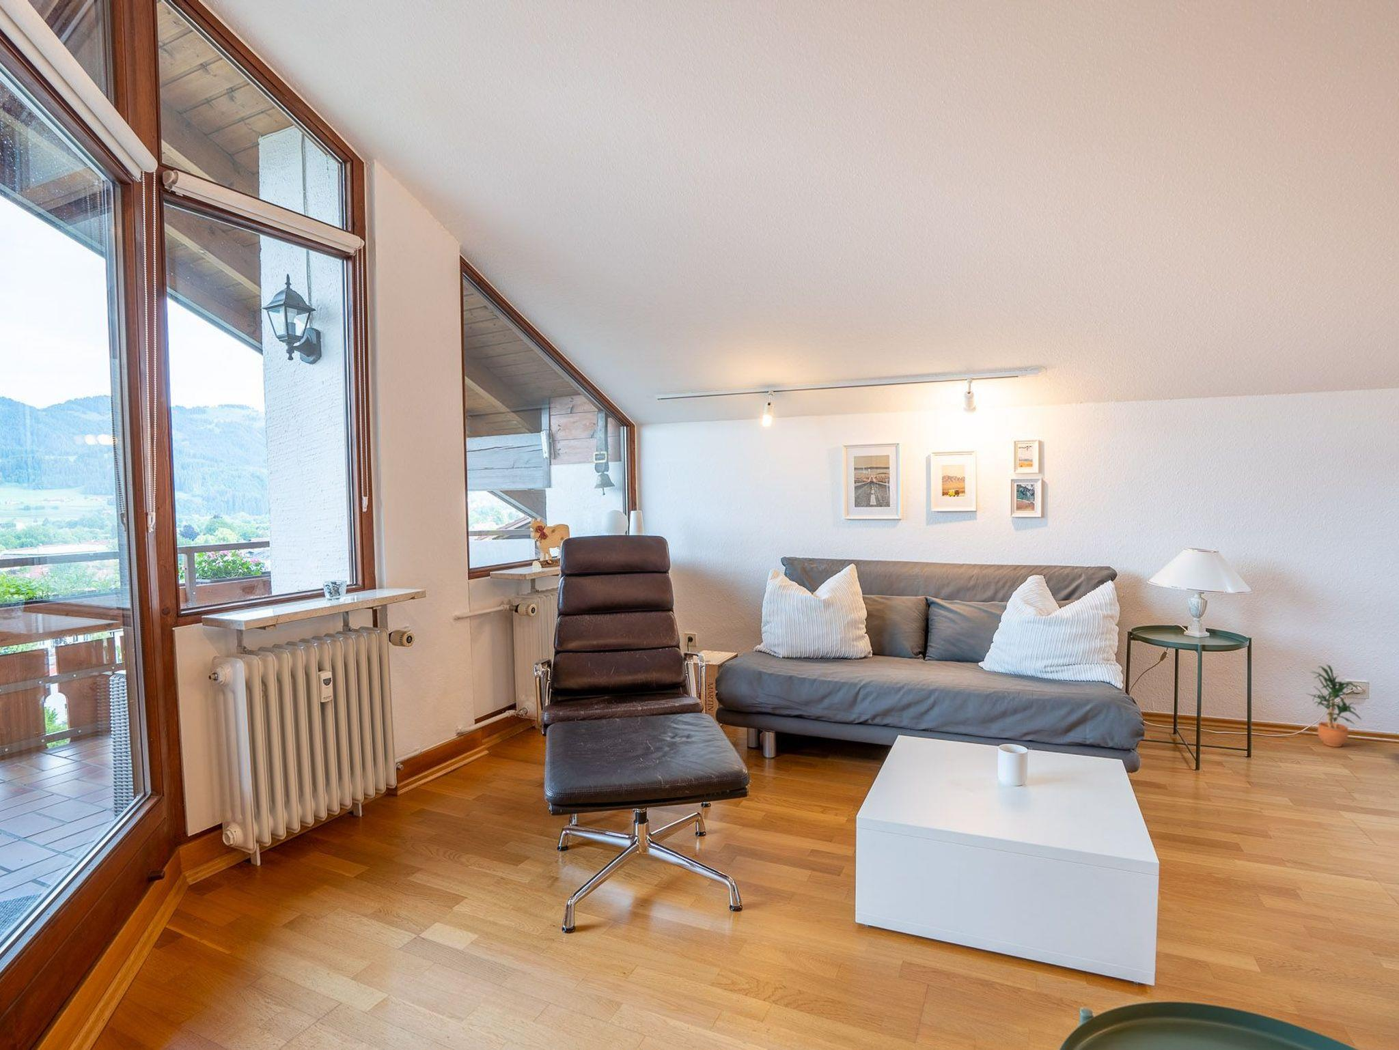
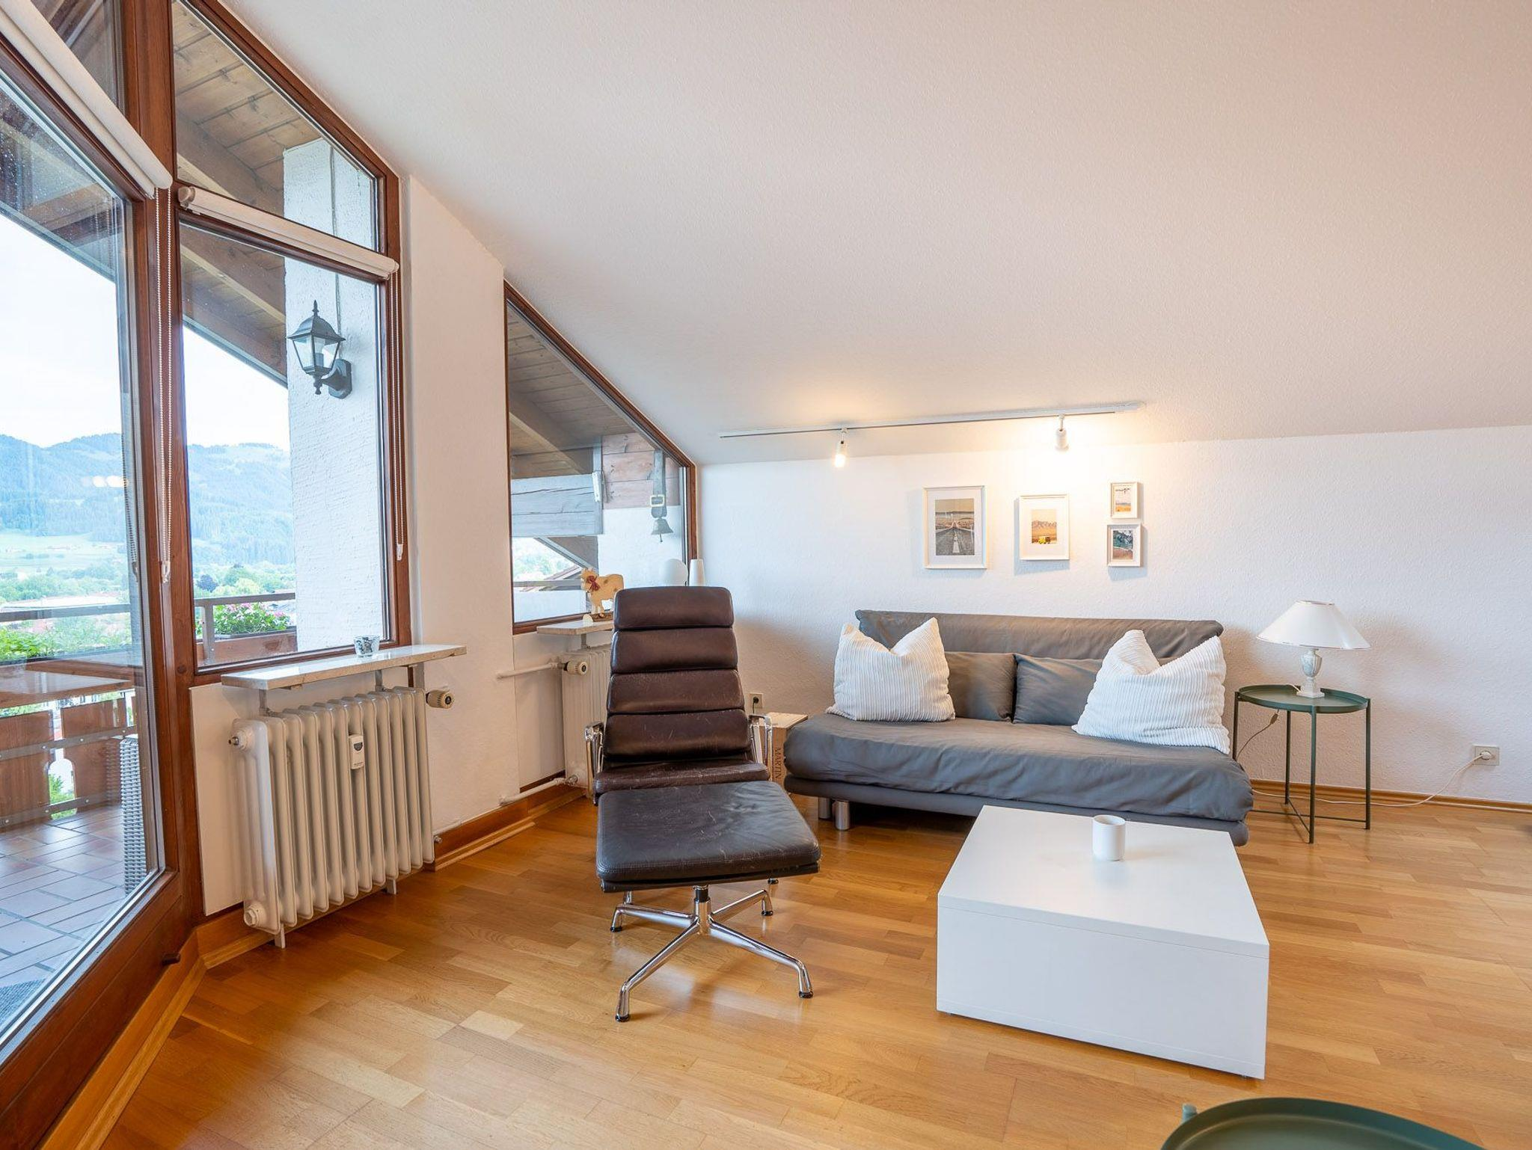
- potted plant (1335, 705)
